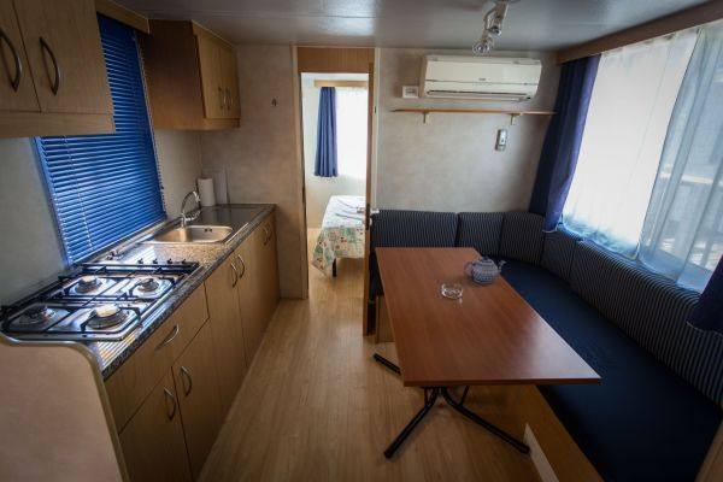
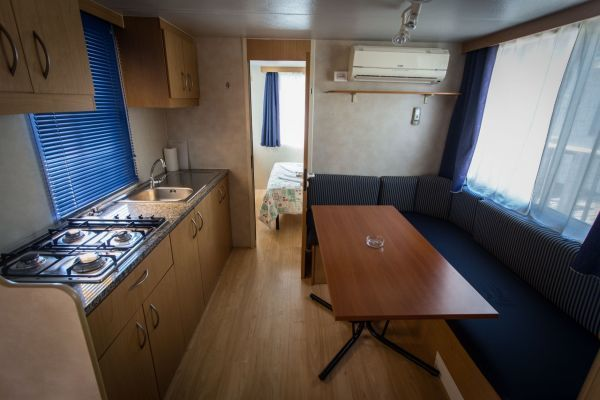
- teapot (483, 268)
